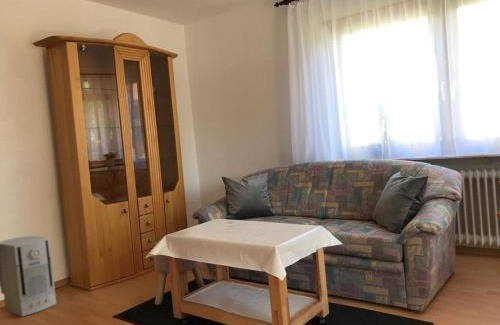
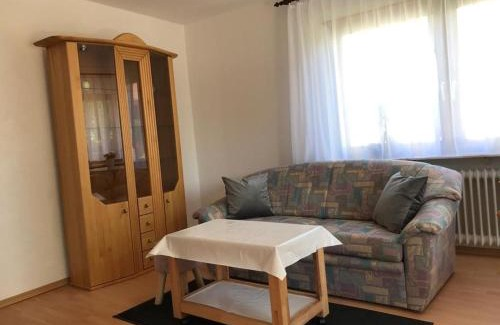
- air purifier (26, 273)
